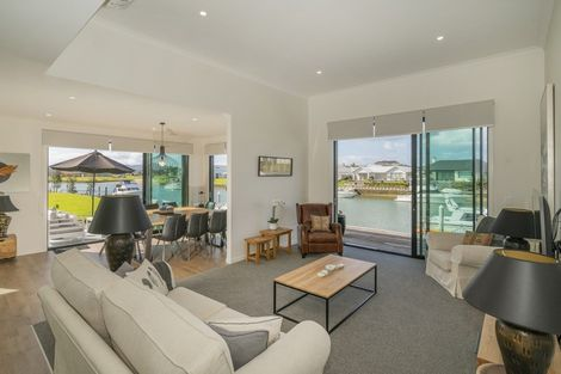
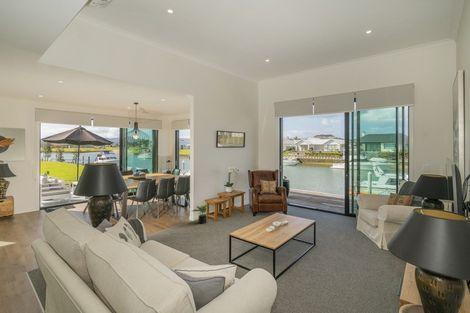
+ potted plant (202, 213)
